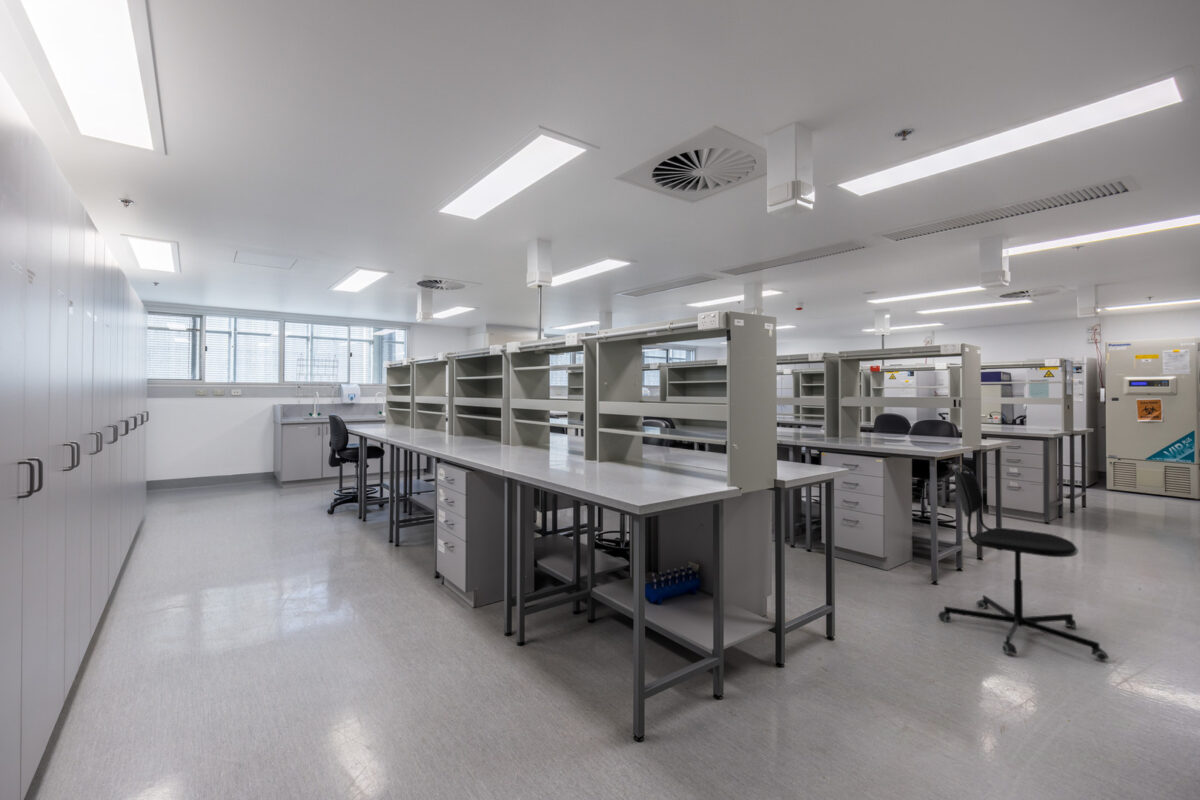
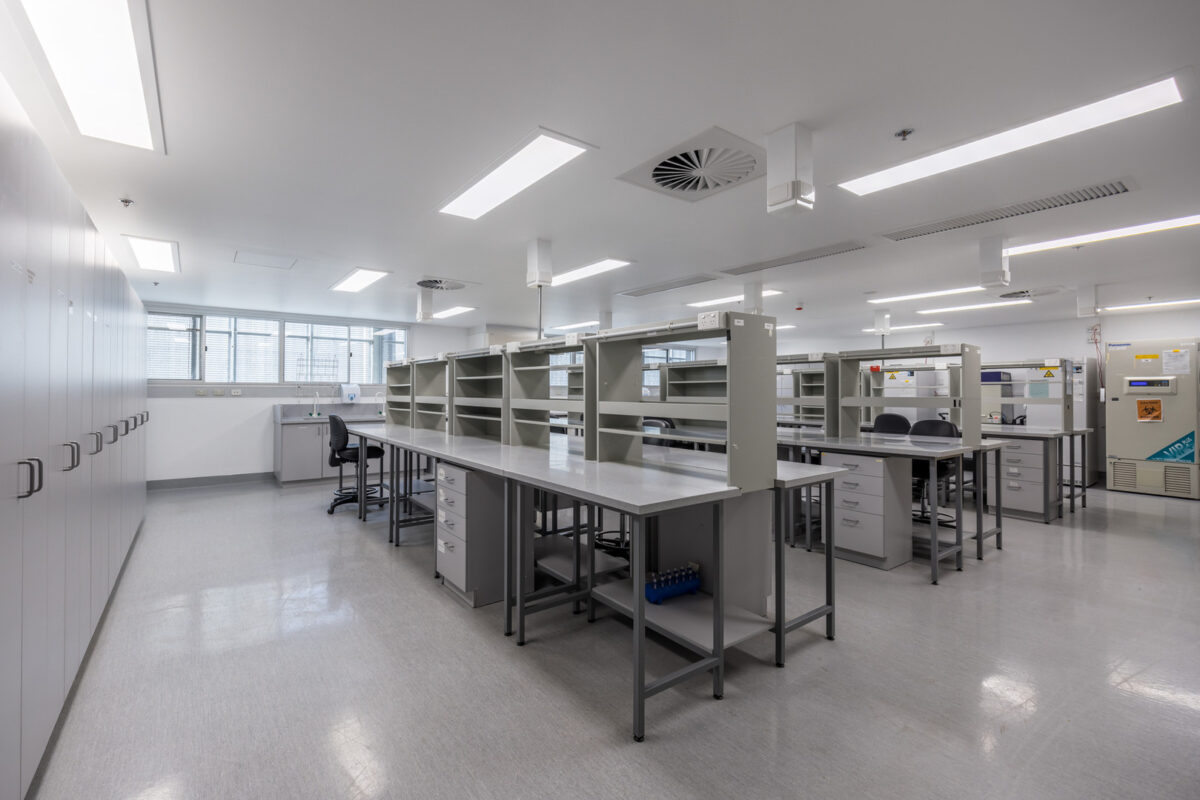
- office chair (1016, 552)
